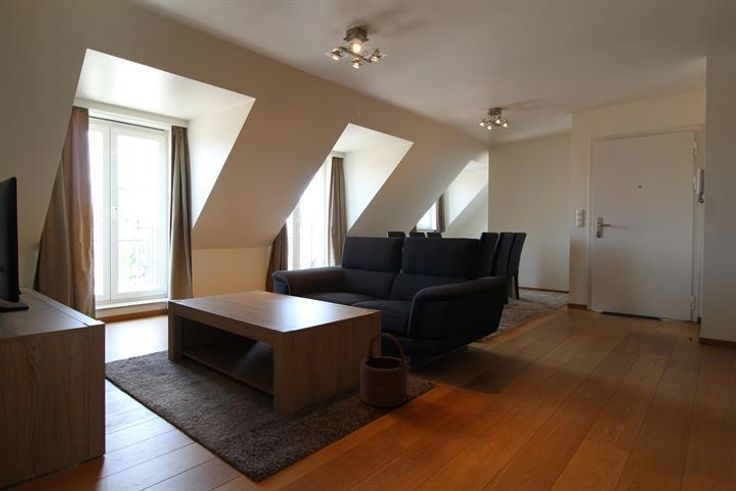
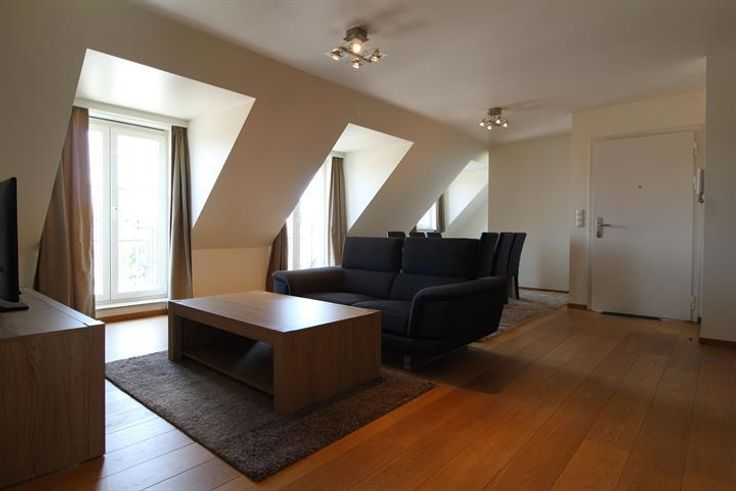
- wooden bucket (383, 366)
